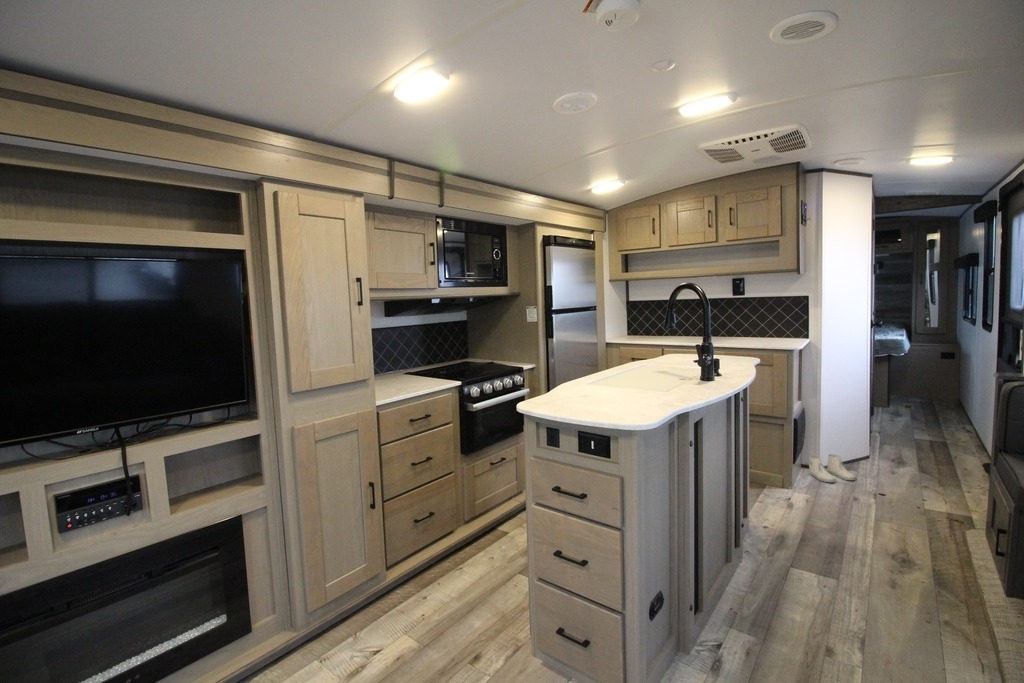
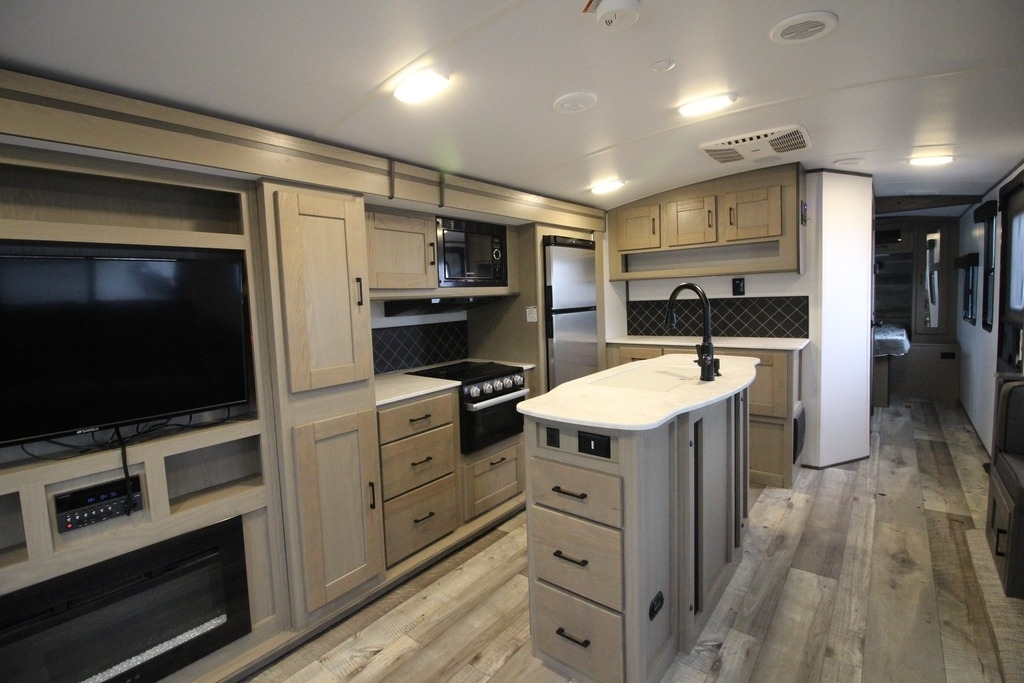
- boots (831, 467)
